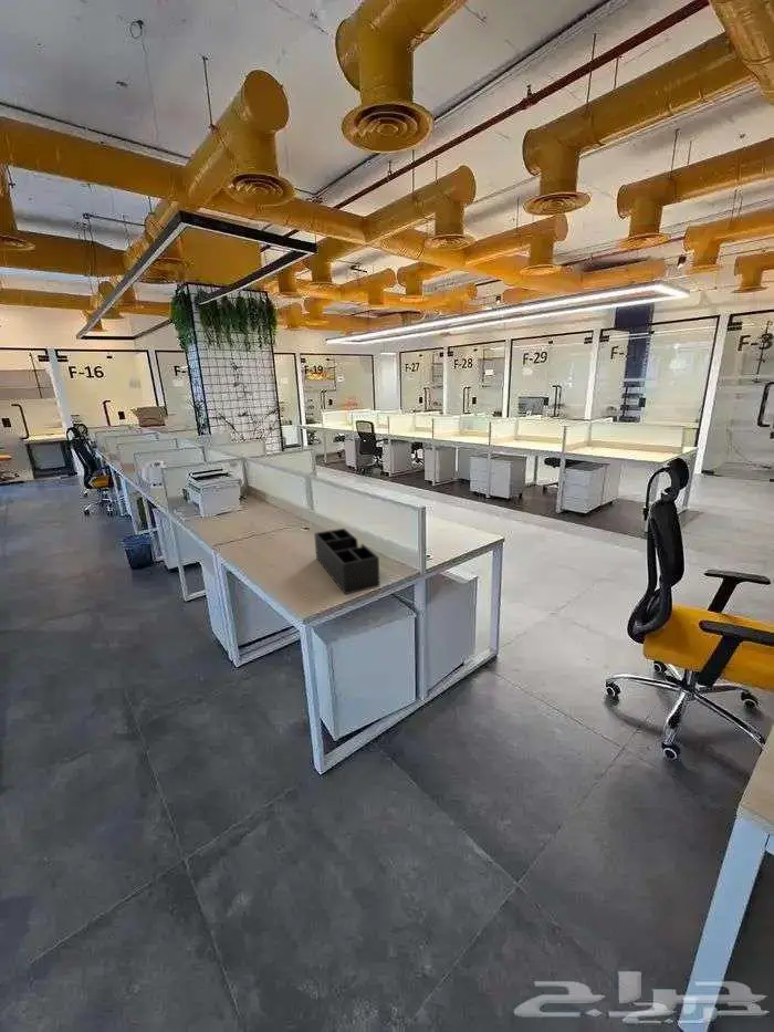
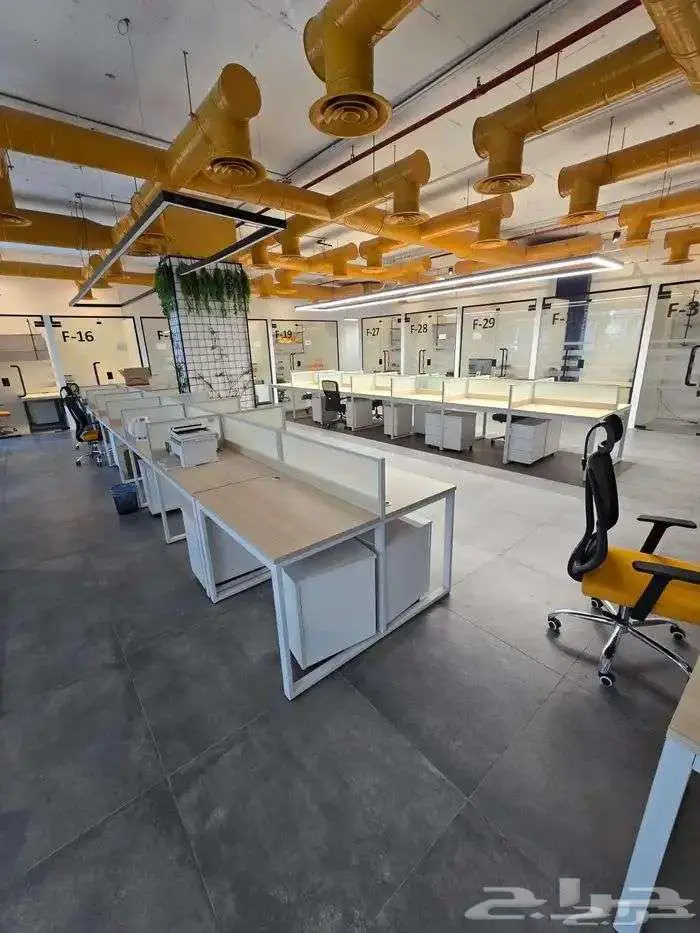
- desk organizer (344, 557)
